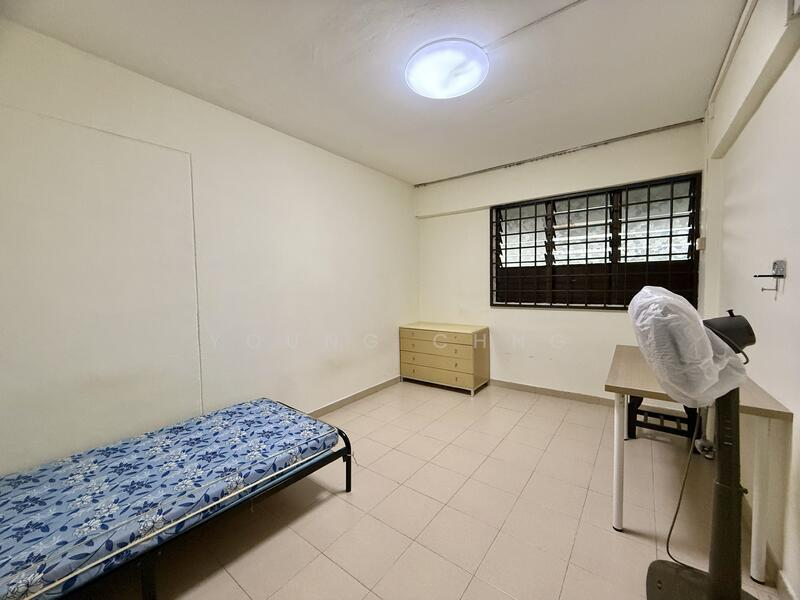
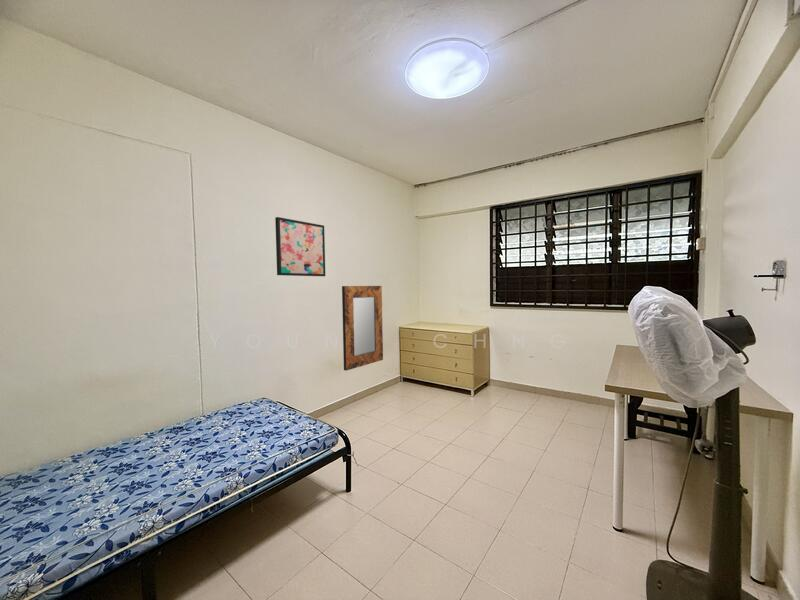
+ home mirror (364, 325)
+ wall art (302, 248)
